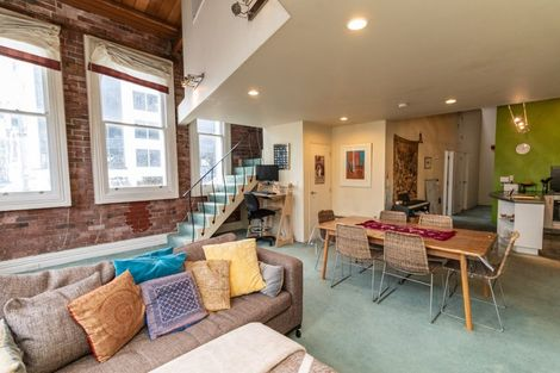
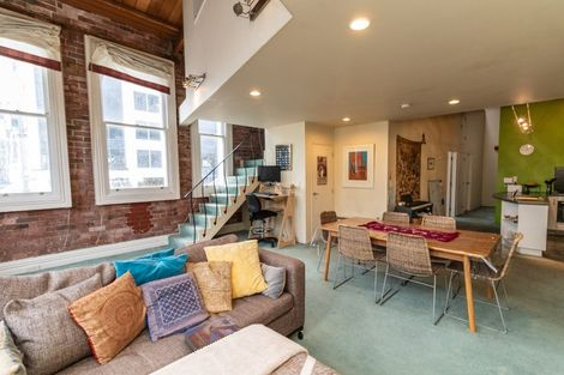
+ textbook (212, 333)
